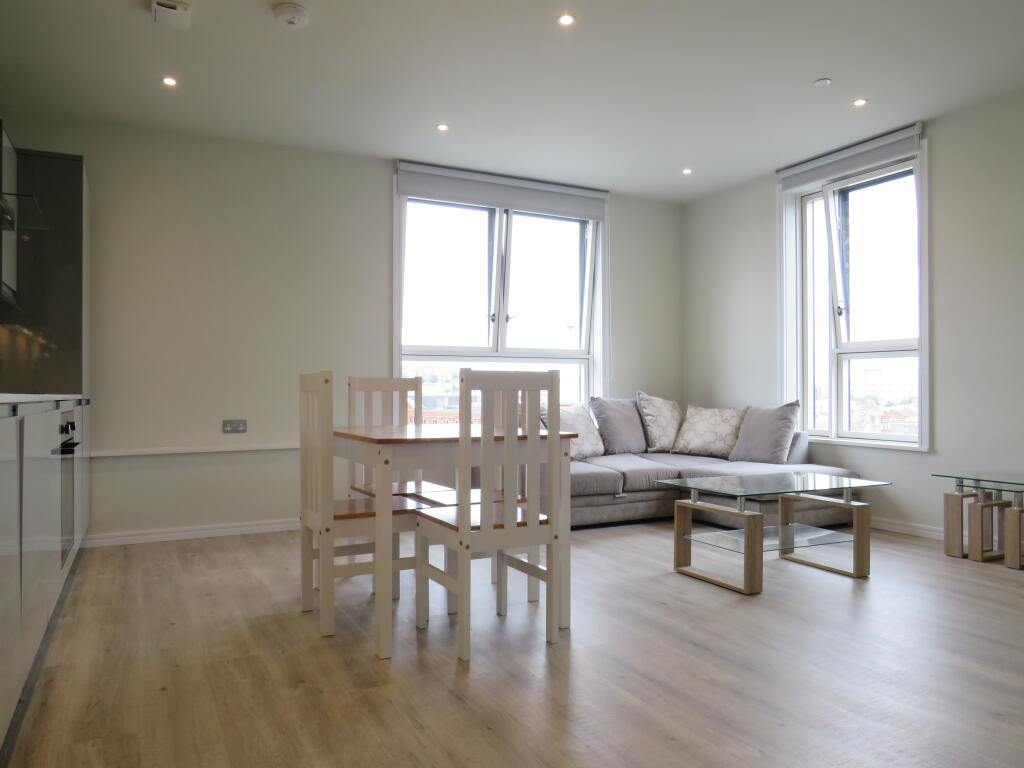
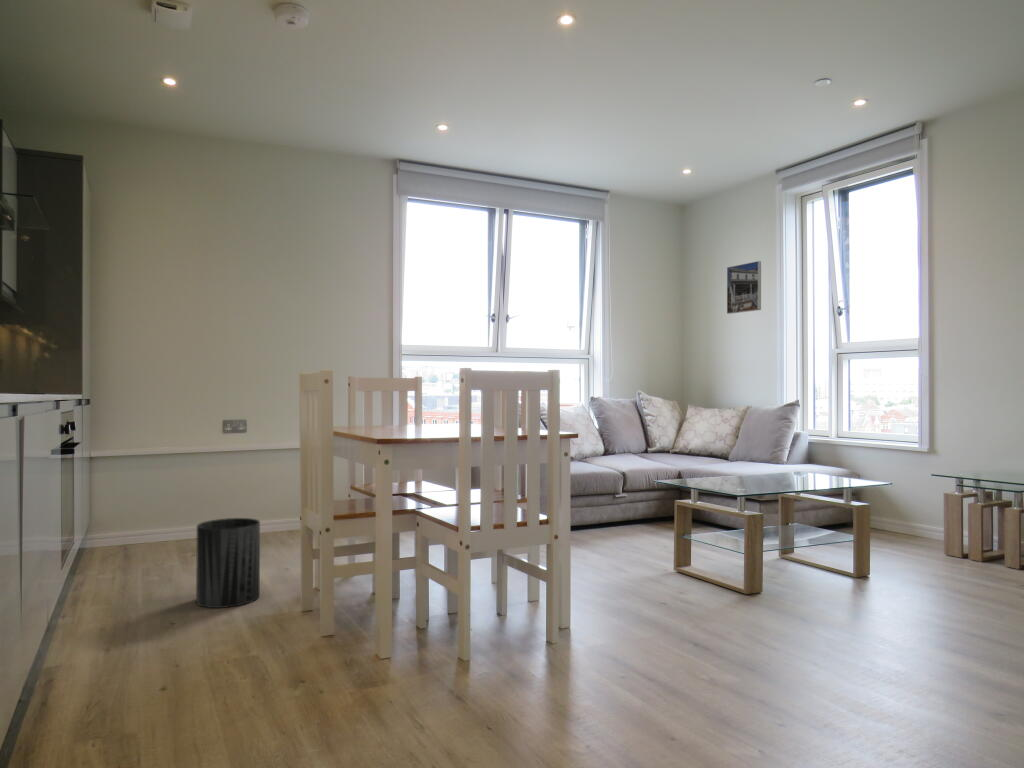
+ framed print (743, 288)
+ trash can (228, 561)
